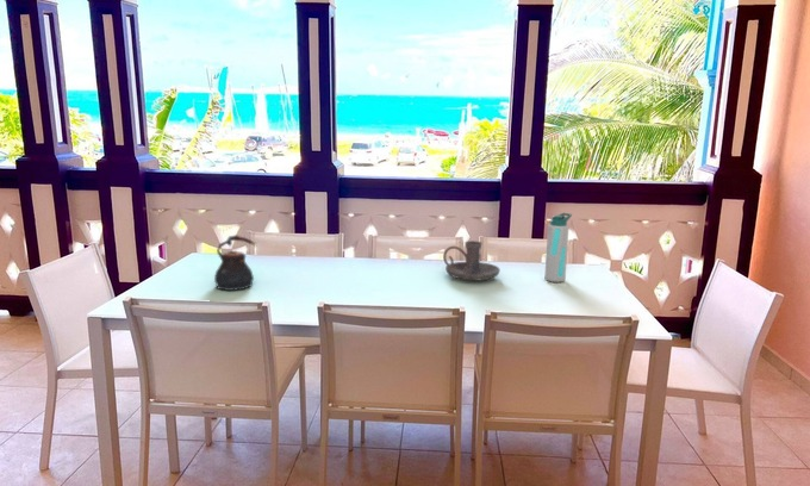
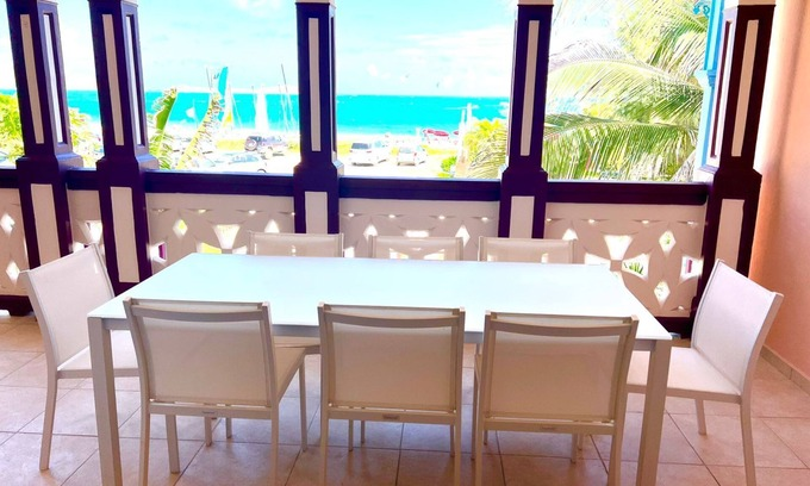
- candle holder (467, 258)
- teapot (232, 260)
- water bottle (557, 247)
